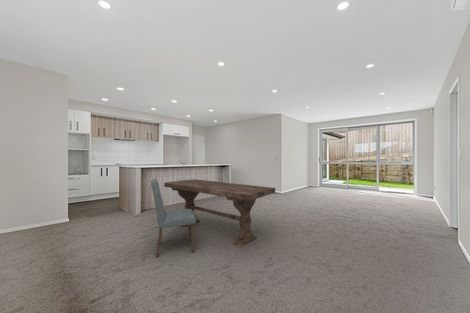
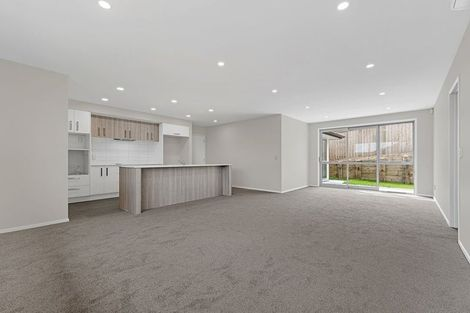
- dining chair (173, 213)
- dining table (212, 210)
